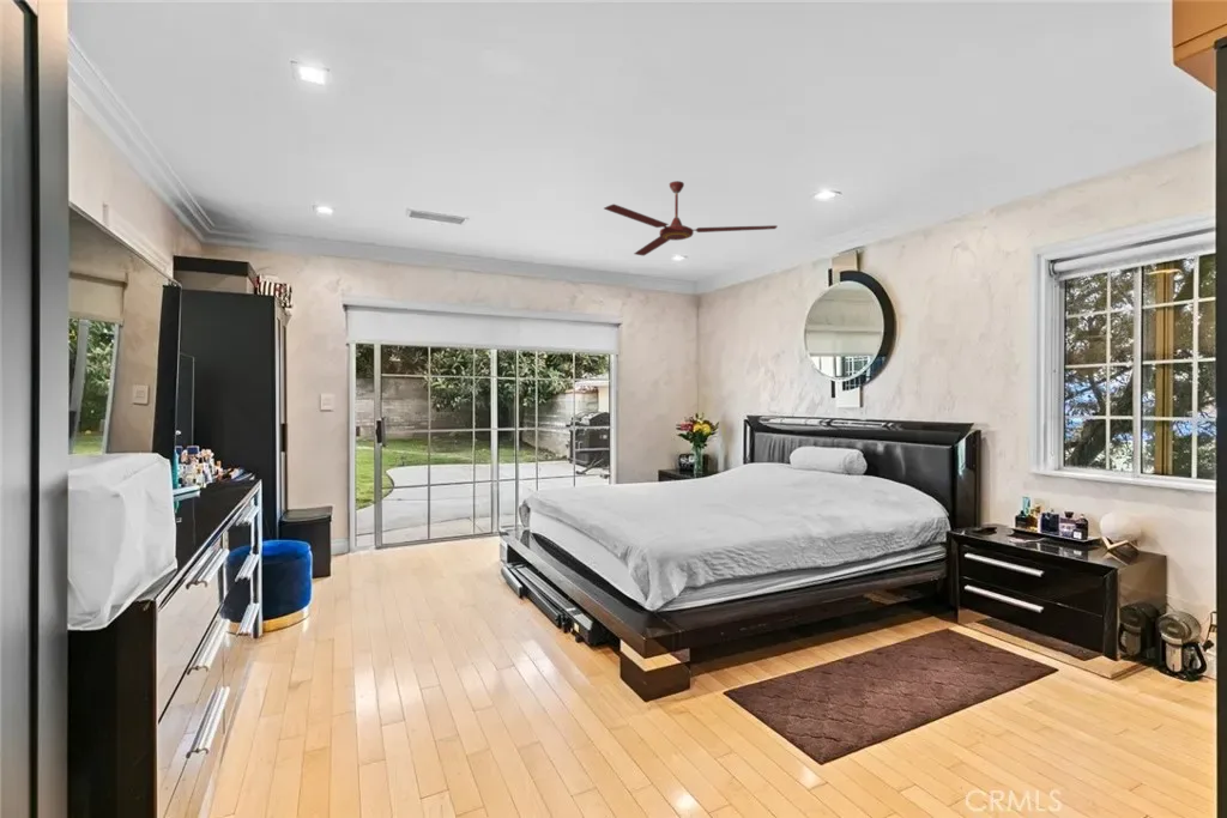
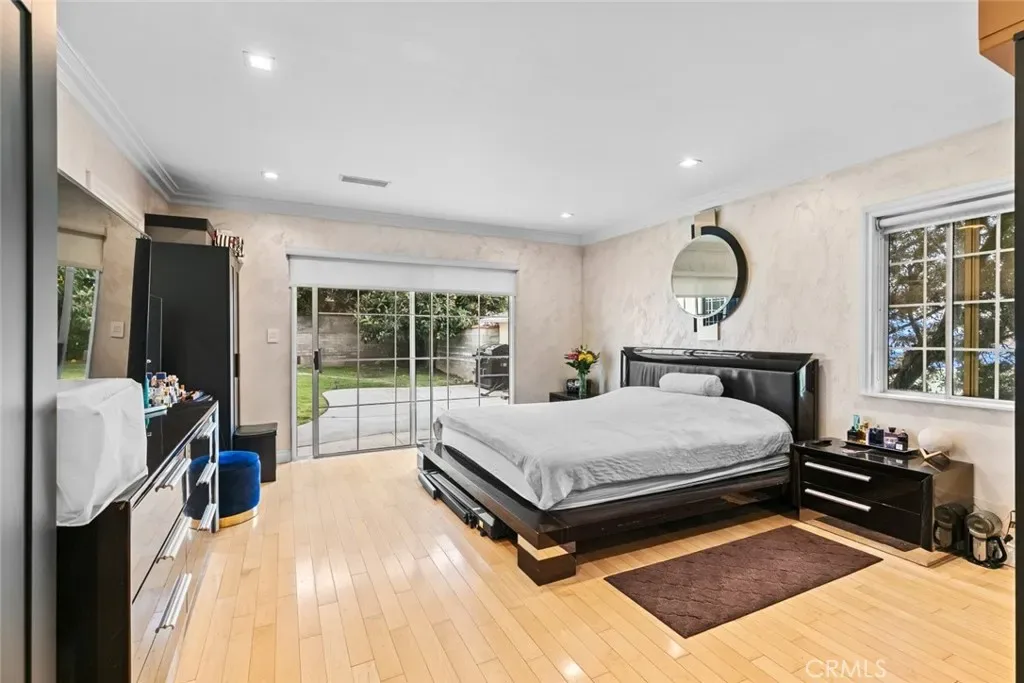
- ceiling fan (677, 211)
